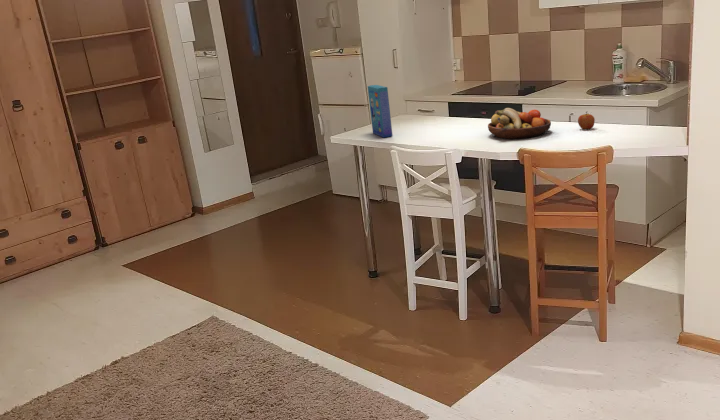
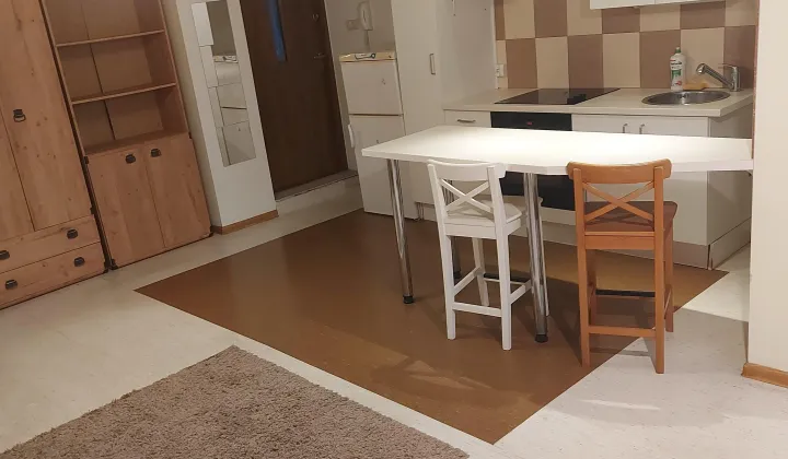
- cereal box (379, 110)
- apple (586, 120)
- fruit bowl (518, 120)
